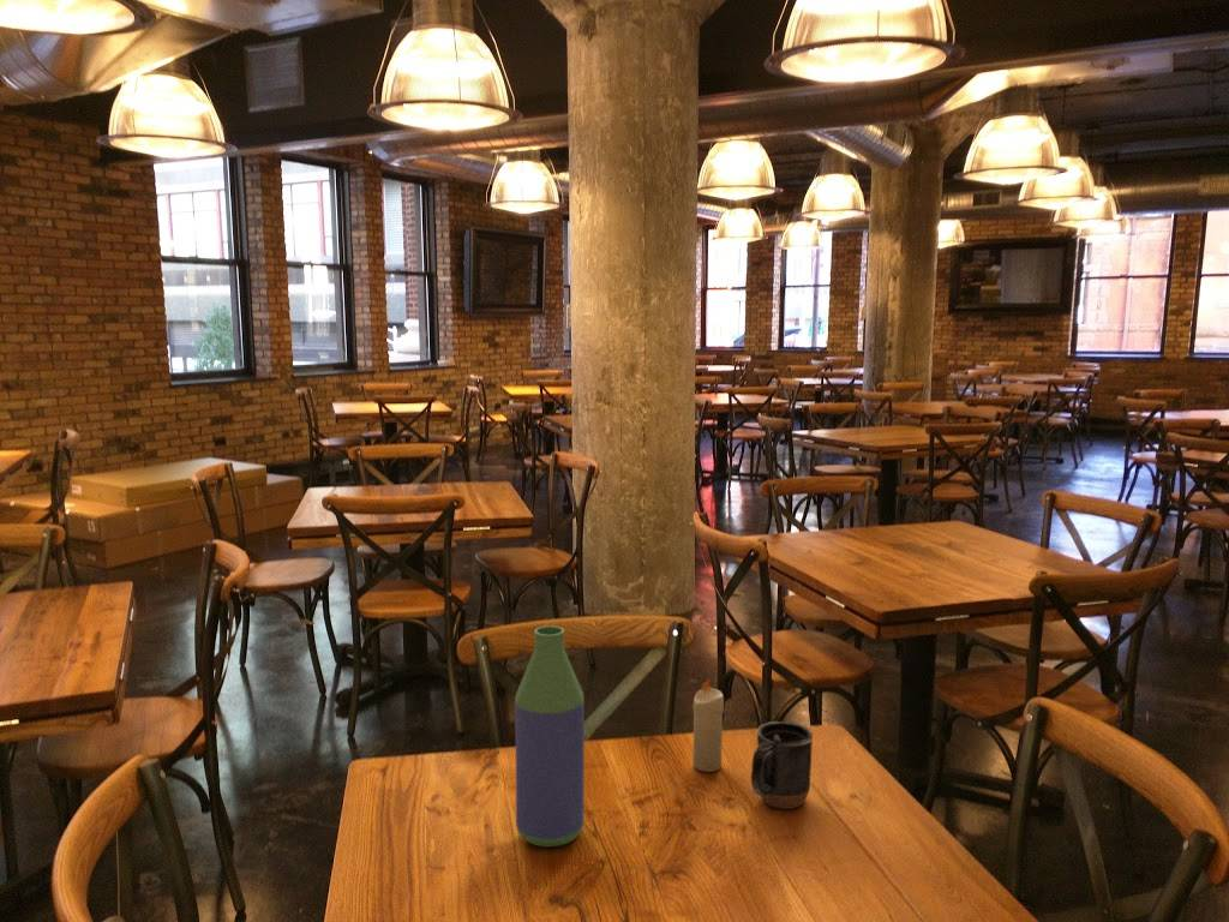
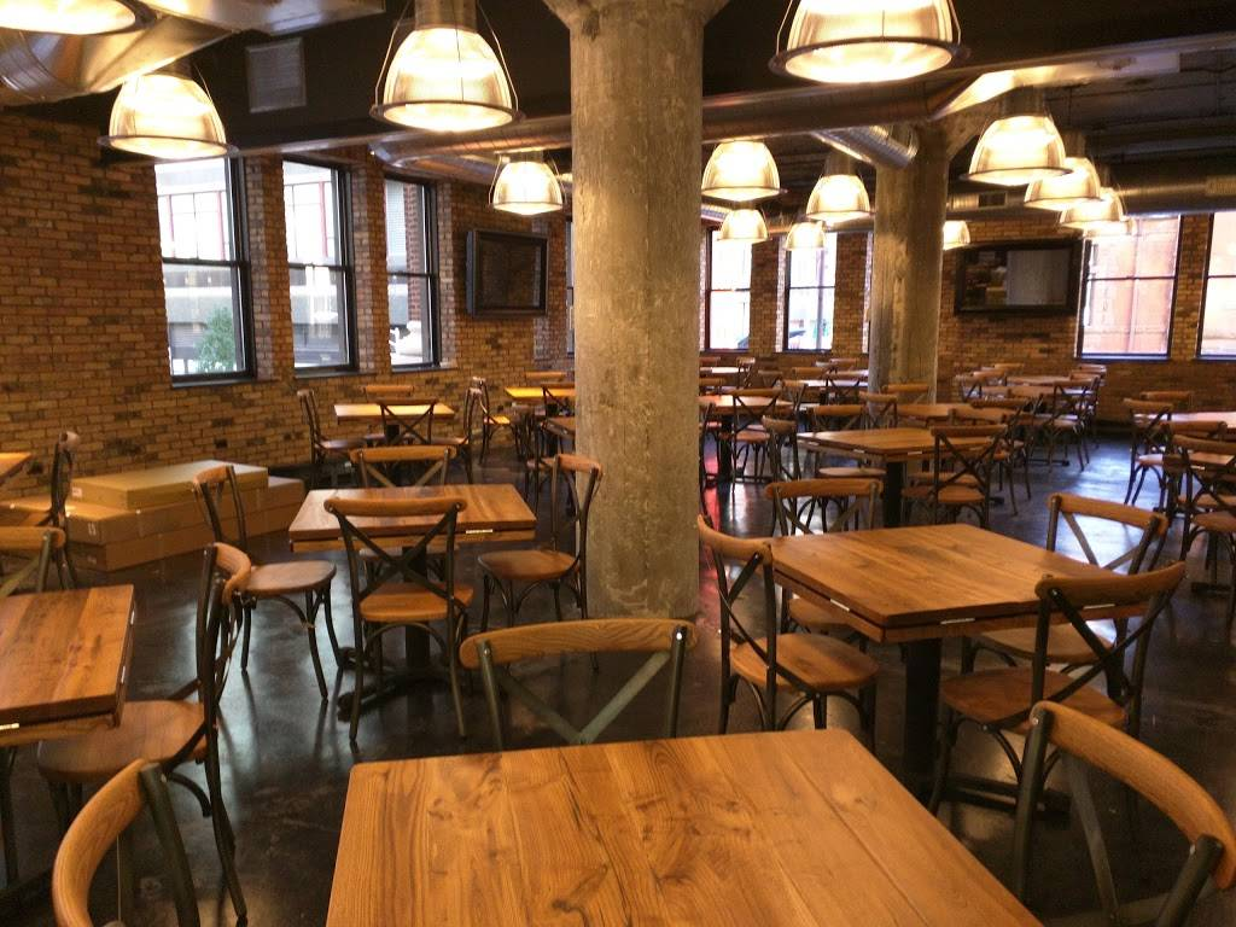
- bottle (550, 734)
- mug (775, 764)
- candle (708, 722)
